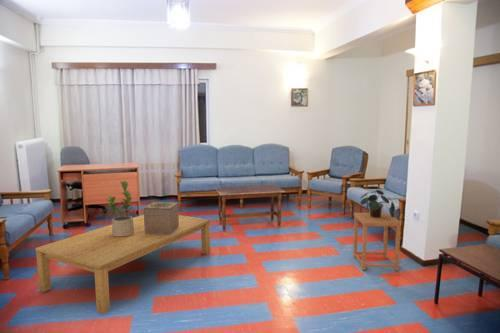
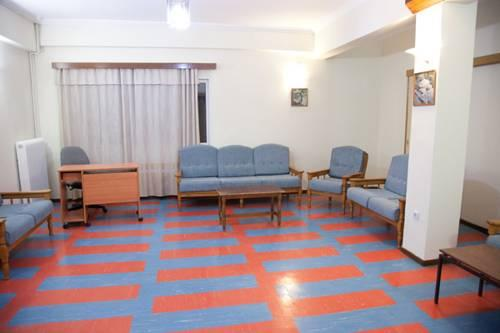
- potted plant (376, 203)
- potted plant (117, 208)
- decorative box (161, 217)
- coffee table (134, 250)
- side table (383, 241)
